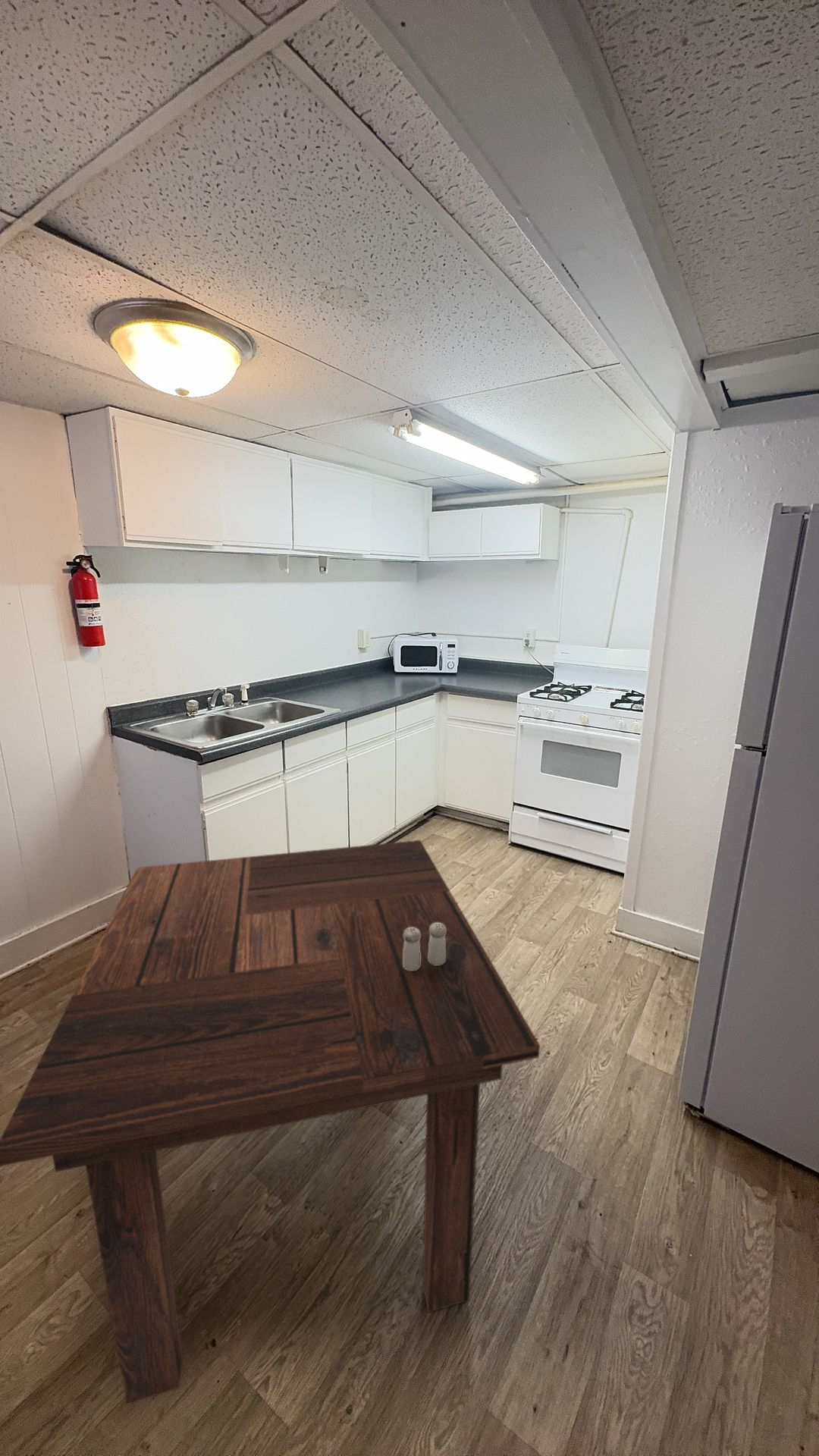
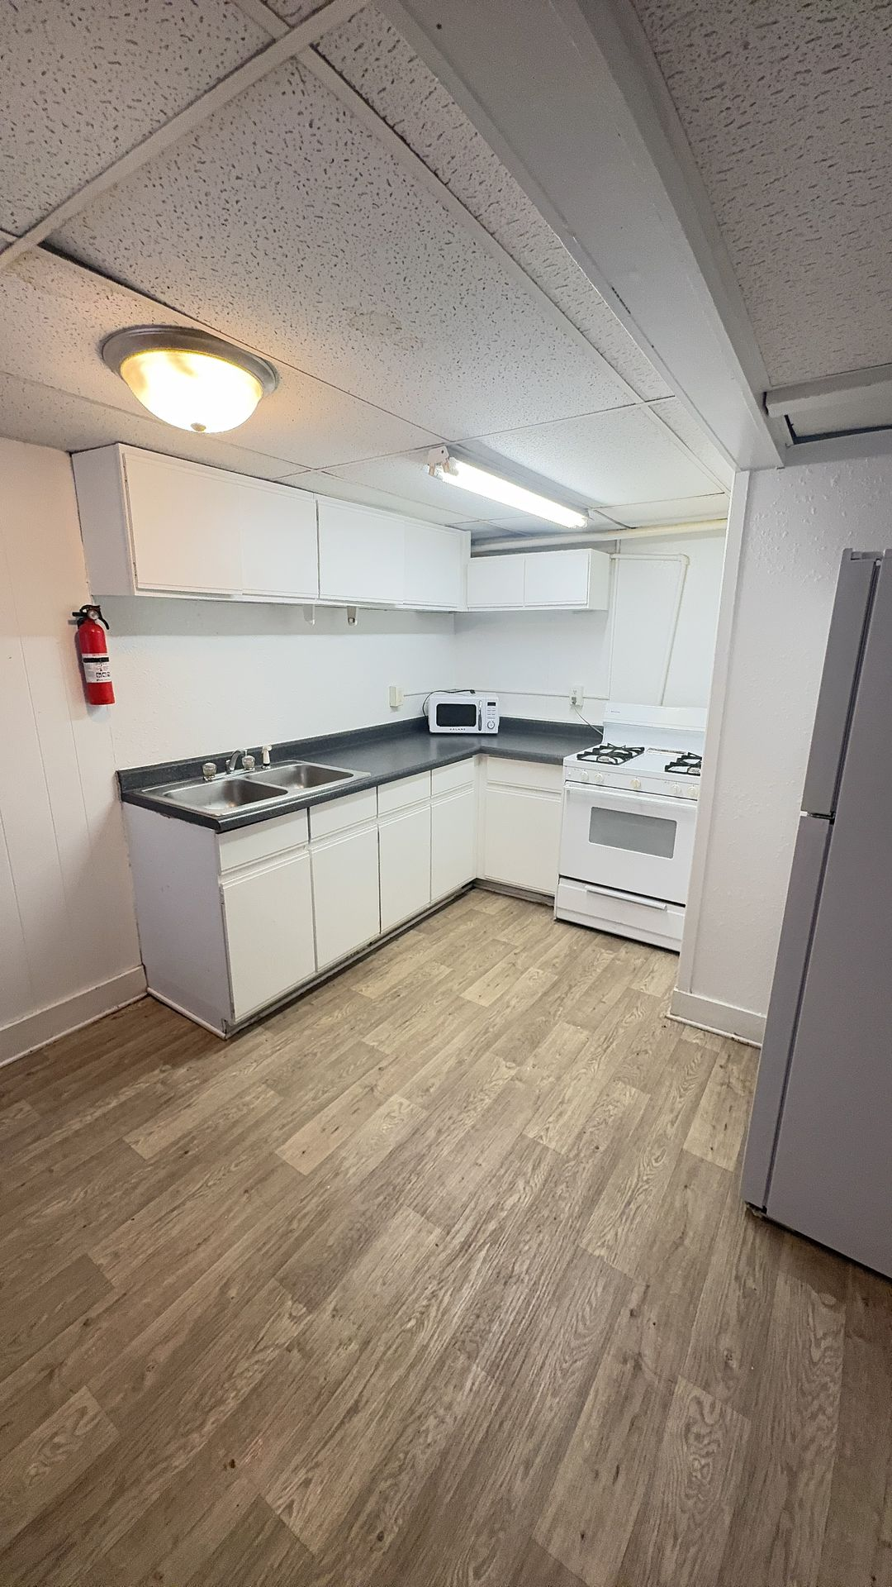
- dining table (297, 1064)
- salt and pepper shaker (429, 944)
